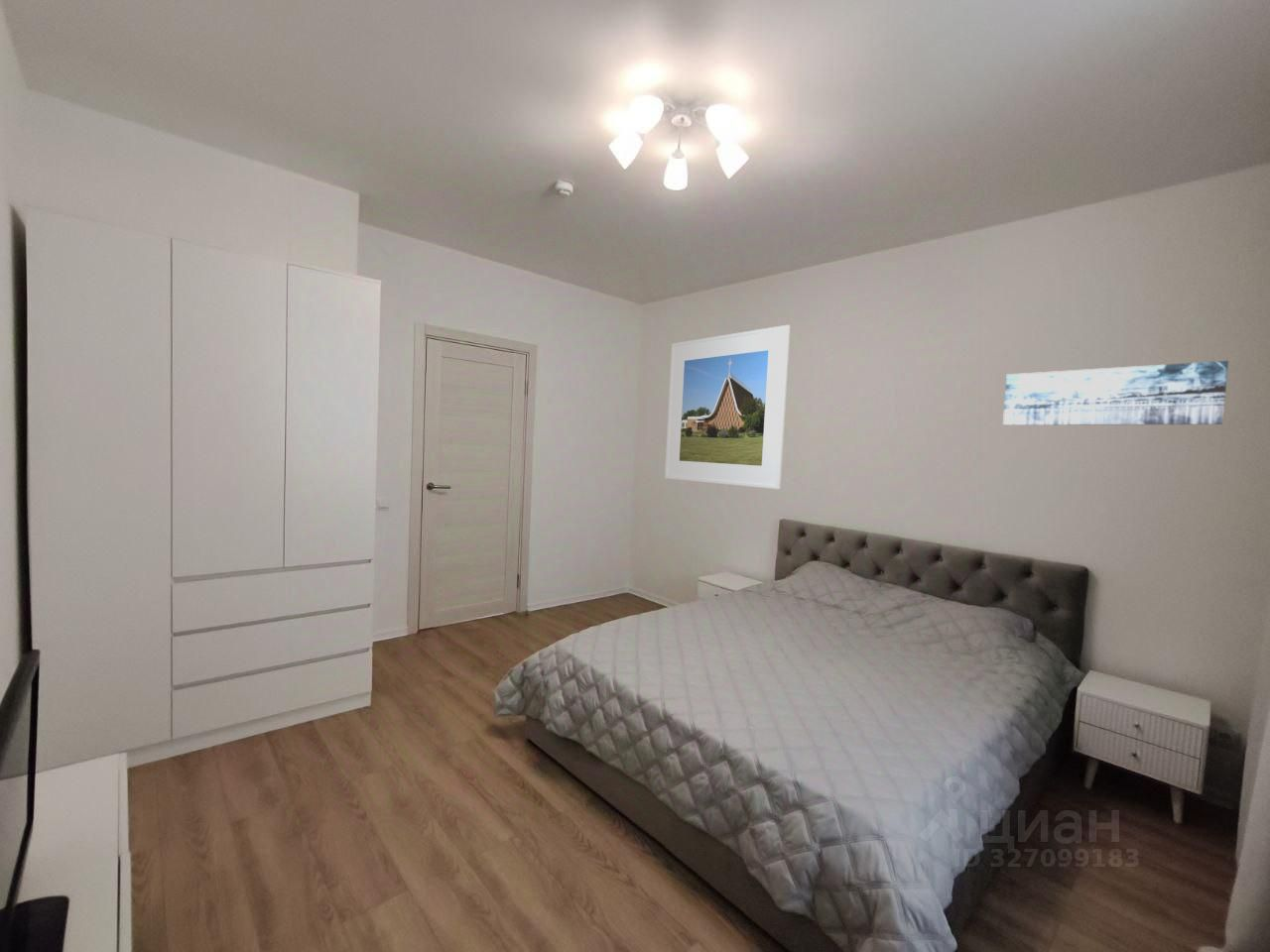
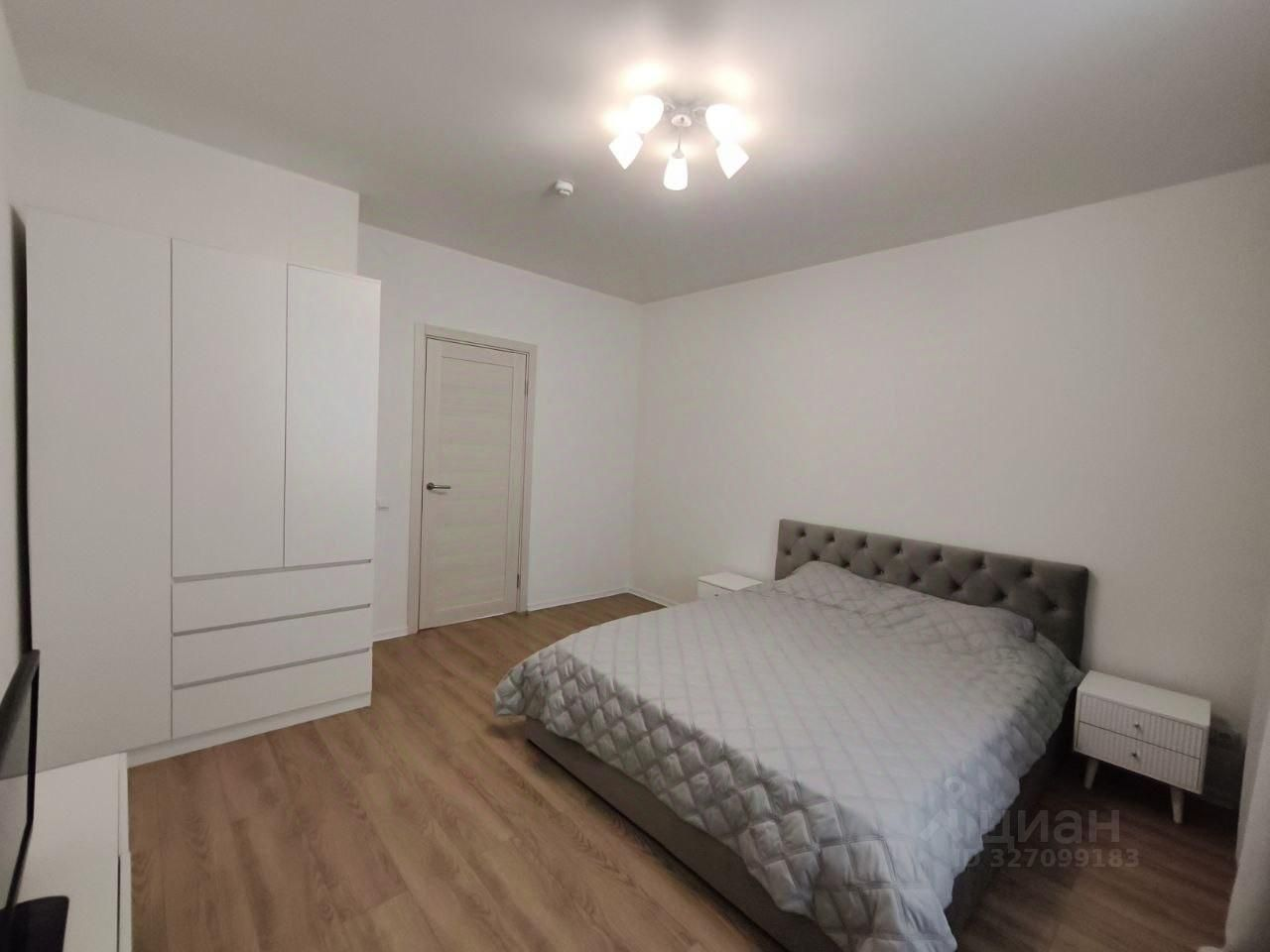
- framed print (720, 410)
- wall art (1102, 397)
